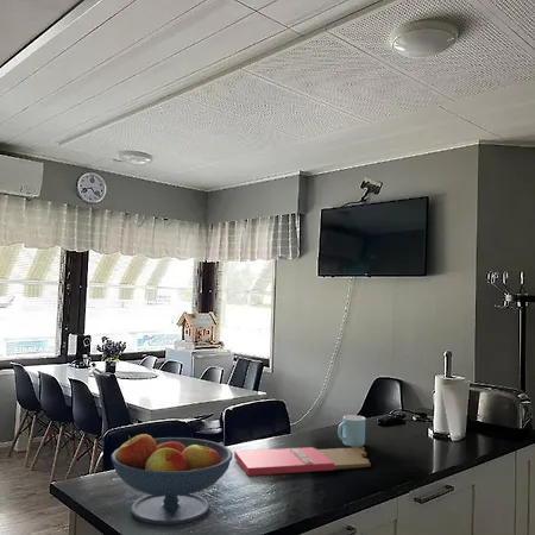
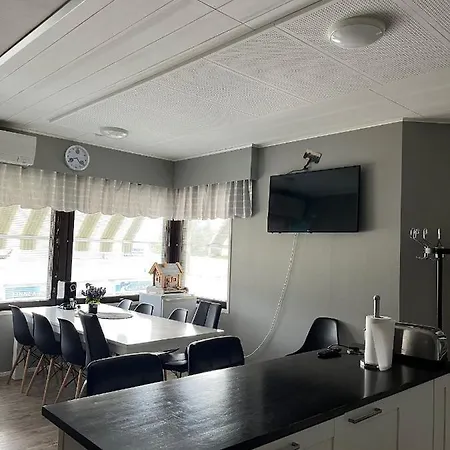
- mug (350, 430)
- cutting board (309, 457)
- fruit bowl (171, 471)
